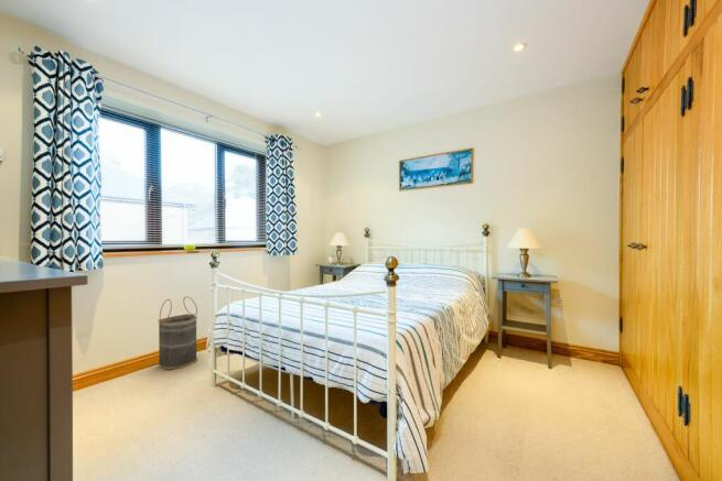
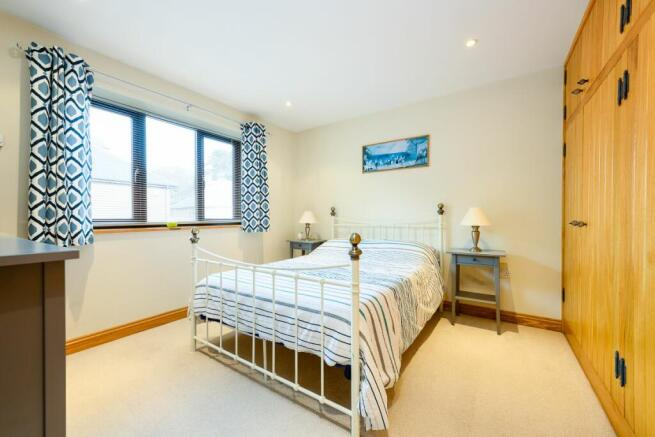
- basket (177, 330)
